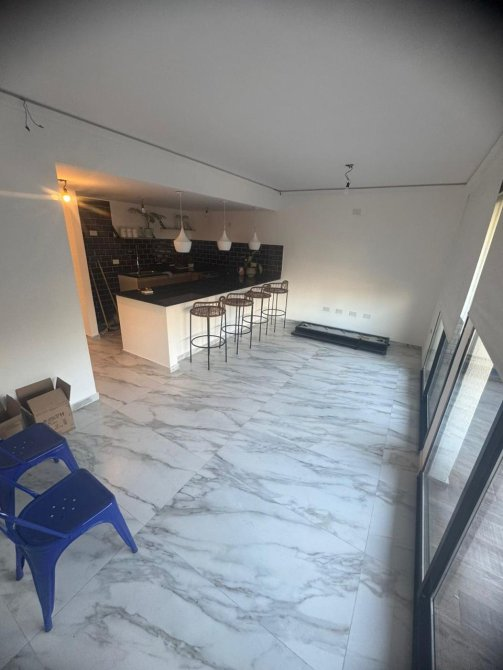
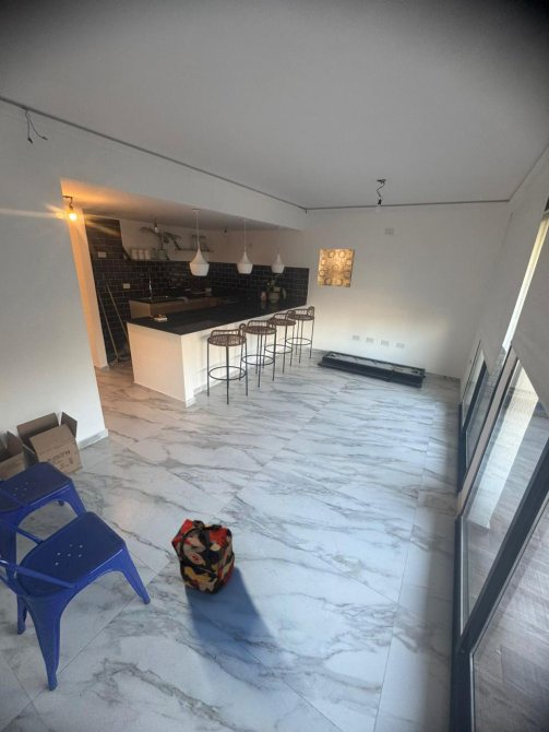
+ backpack (204, 548)
+ wall art (335, 268)
